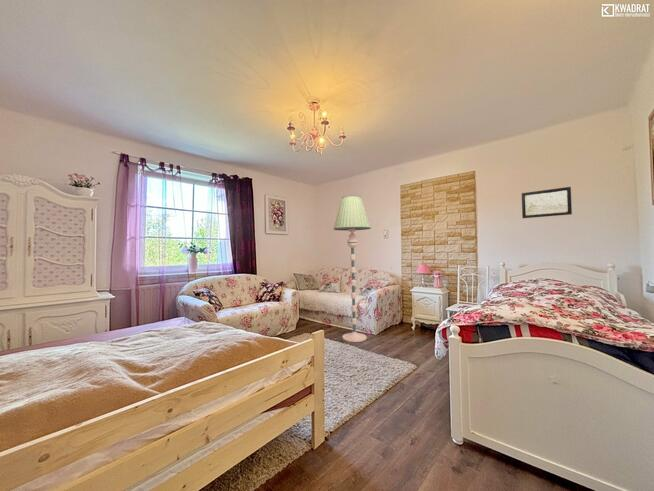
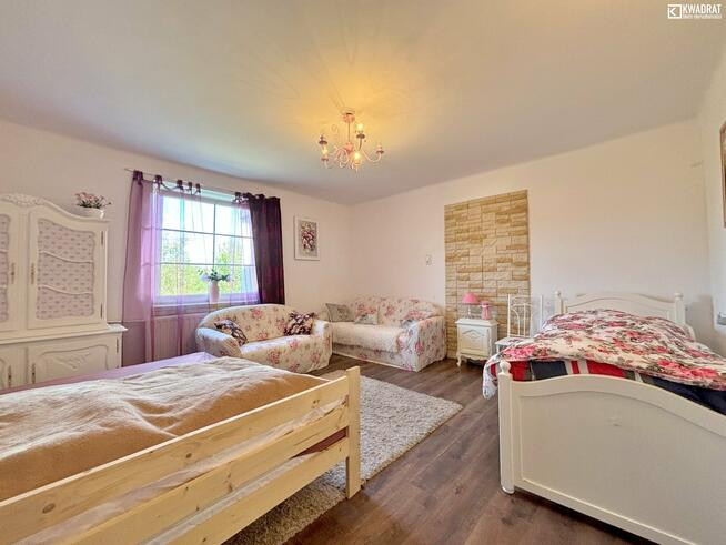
- floor lamp (352, 267)
- wall art (545, 203)
